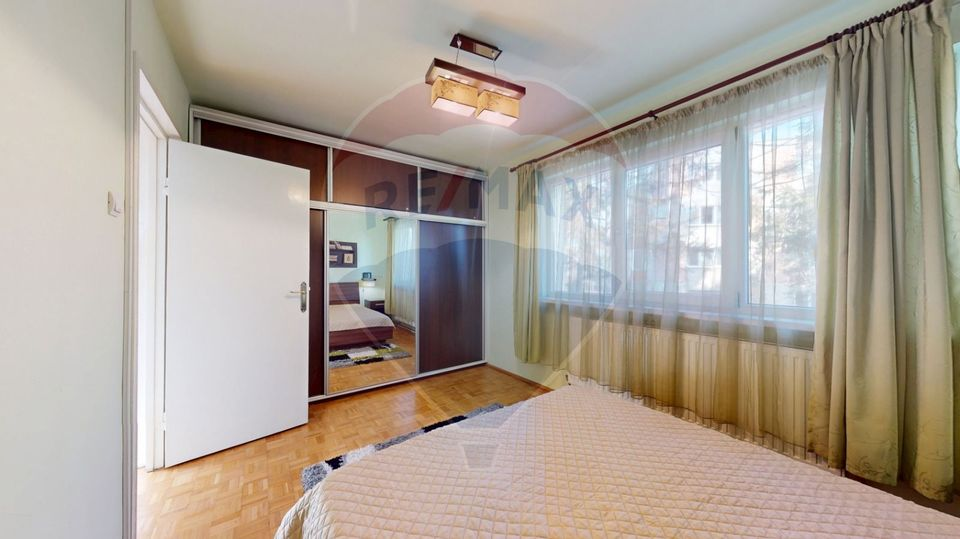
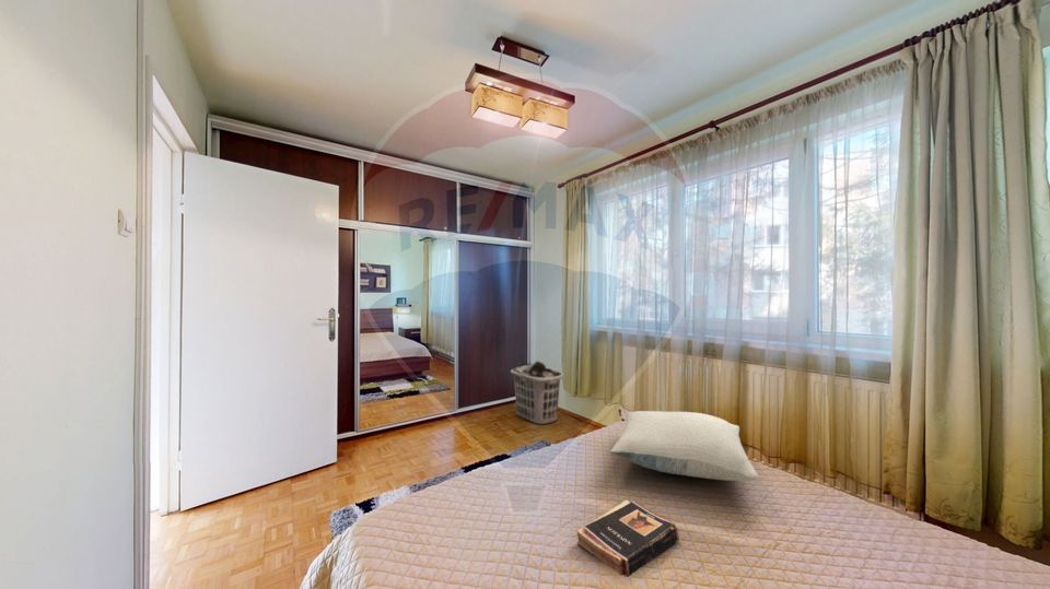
+ book (626, 531)
+ clothes hamper (536, 389)
+ pillow (678, 439)
